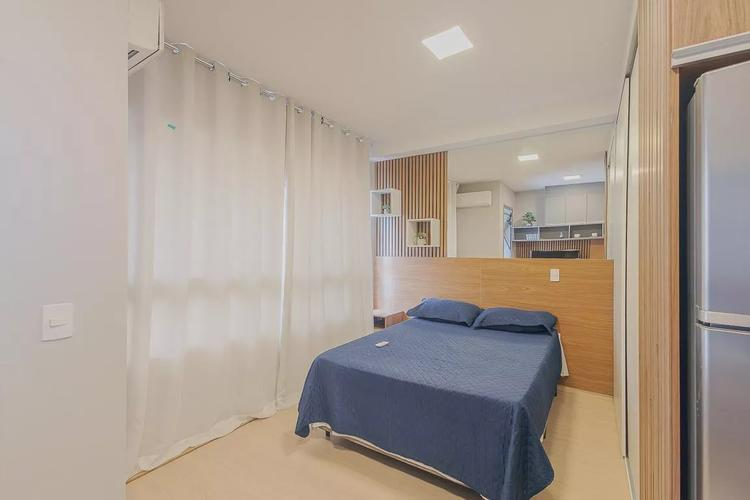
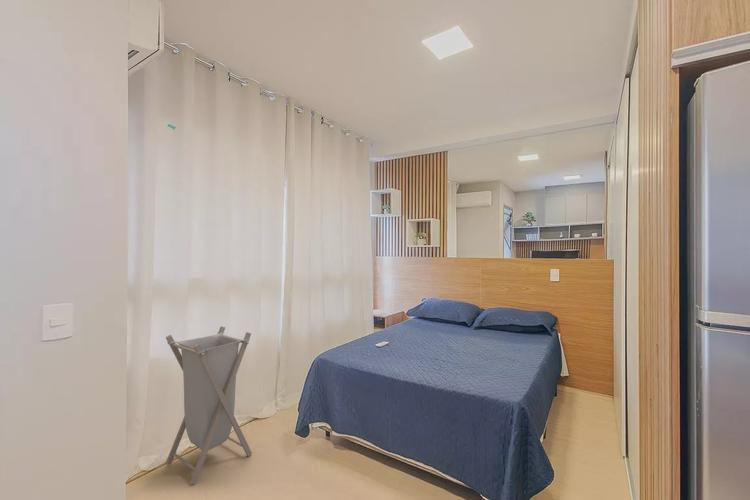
+ laundry hamper (209, 396)
